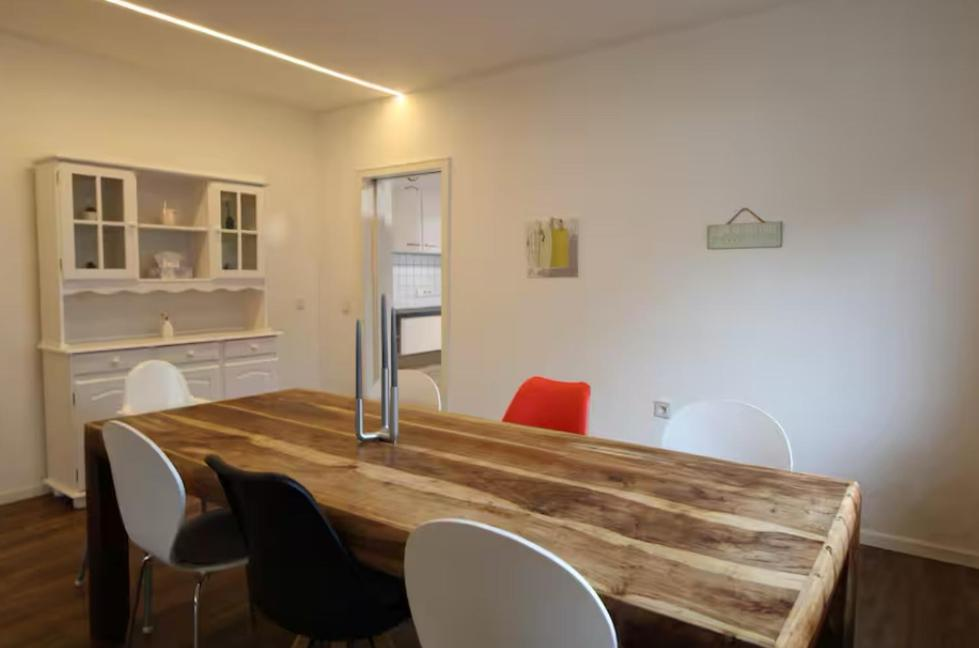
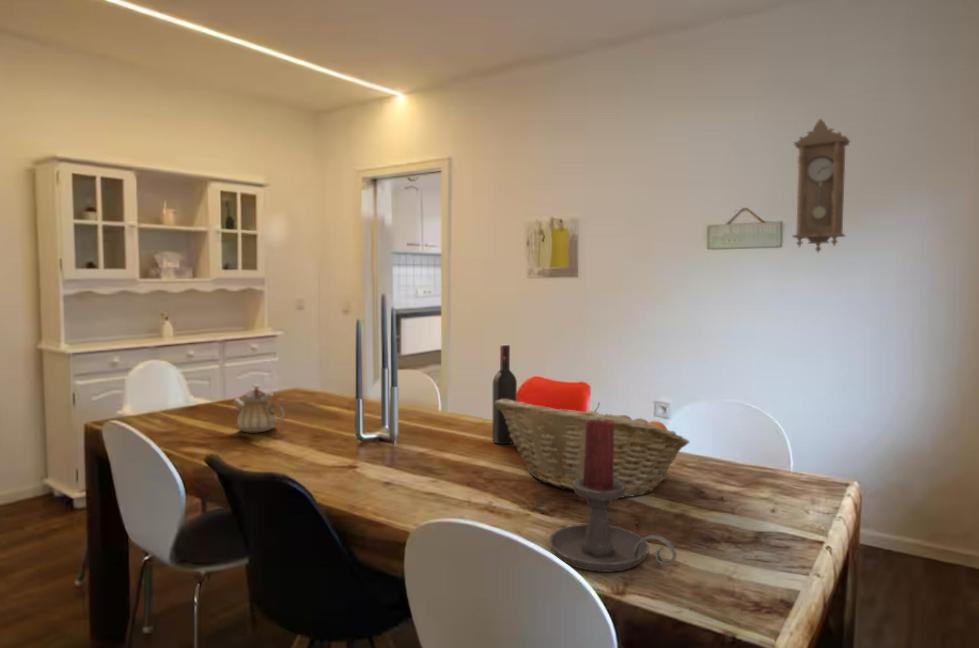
+ wine bottle (504, 393)
+ fruit basket (584, 437)
+ candle holder (612, 488)
+ pendulum clock (820, 187)
+ teapot (259, 406)
